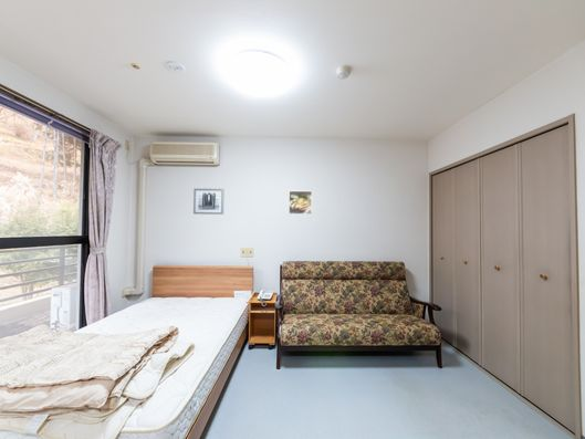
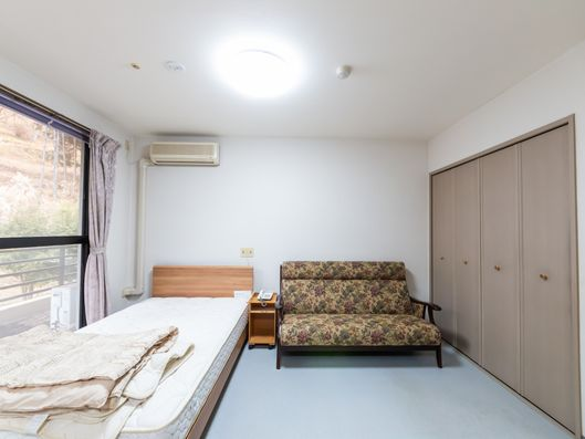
- wall art (208, 201)
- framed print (300, 202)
